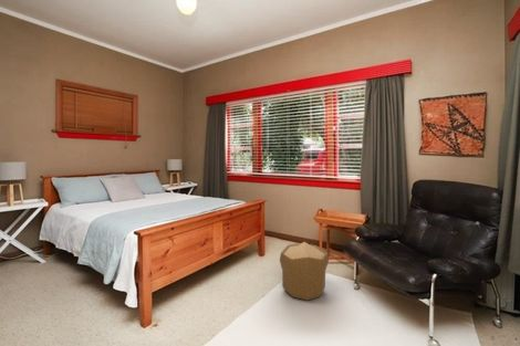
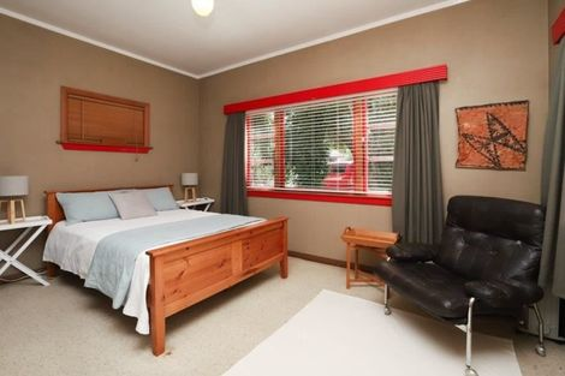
- pouf (303, 266)
